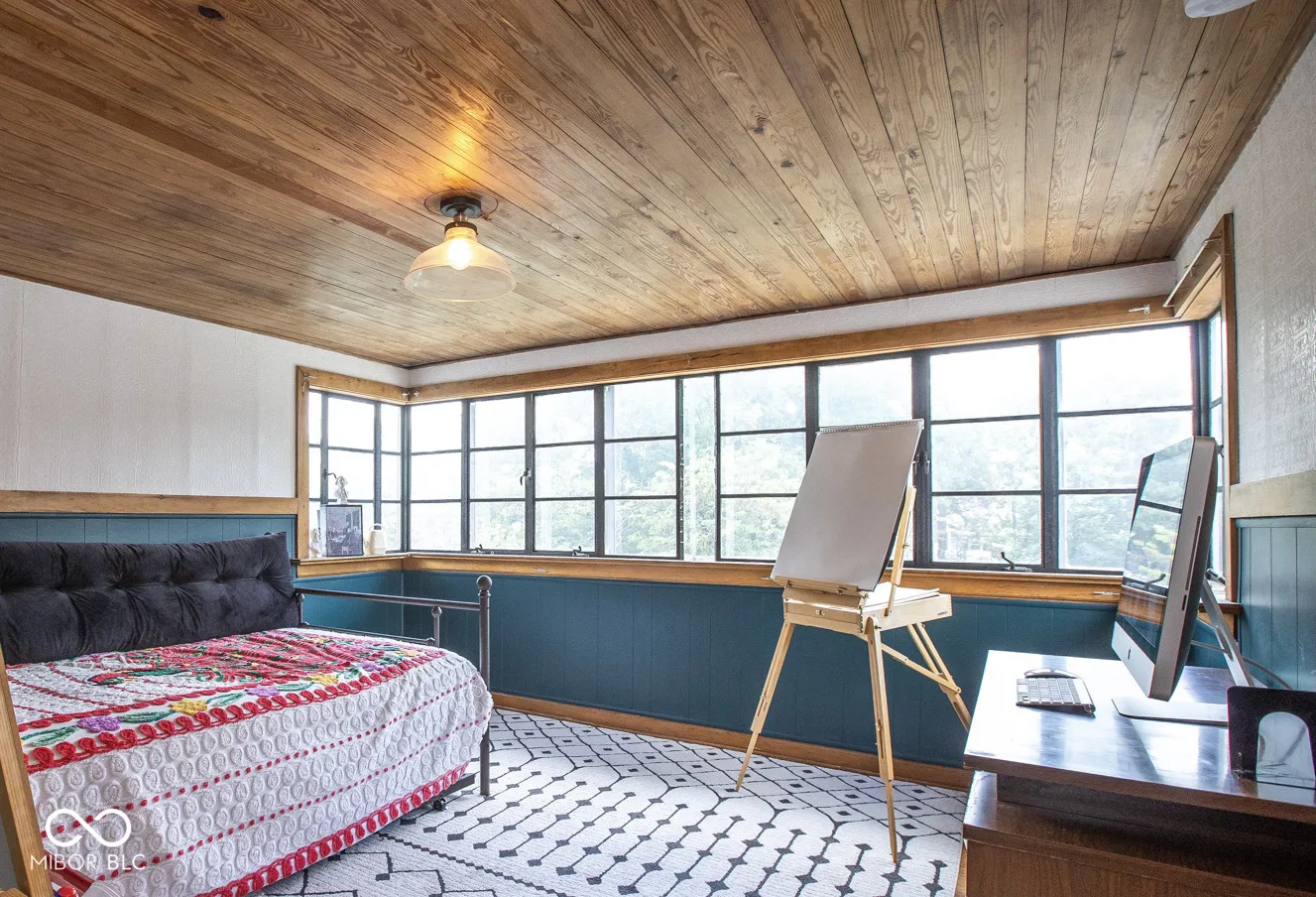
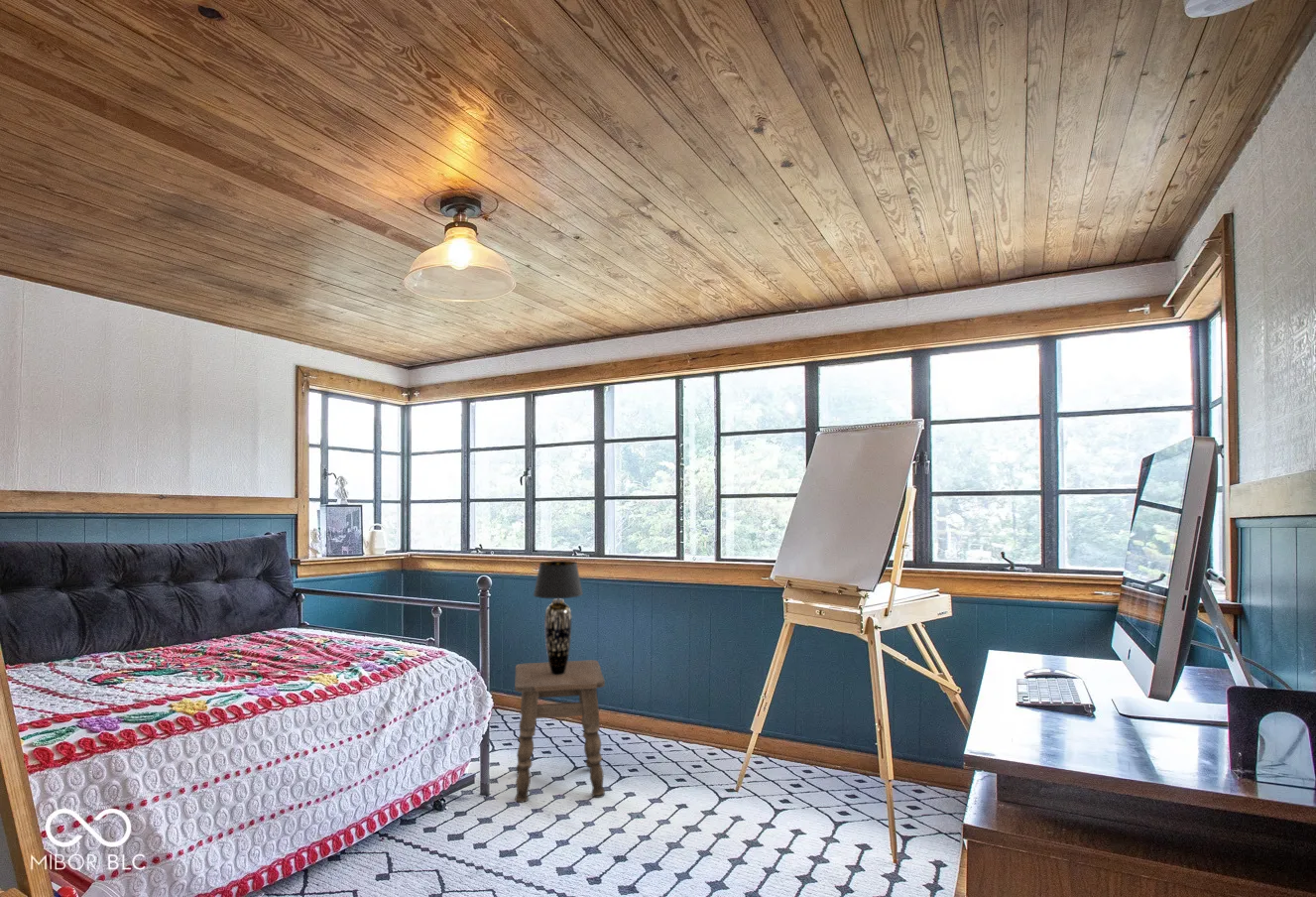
+ table lamp (557, 617)
+ side table (558, 716)
